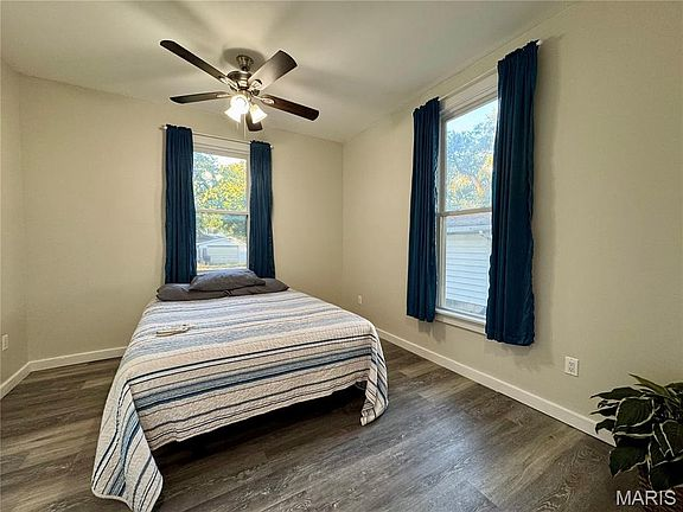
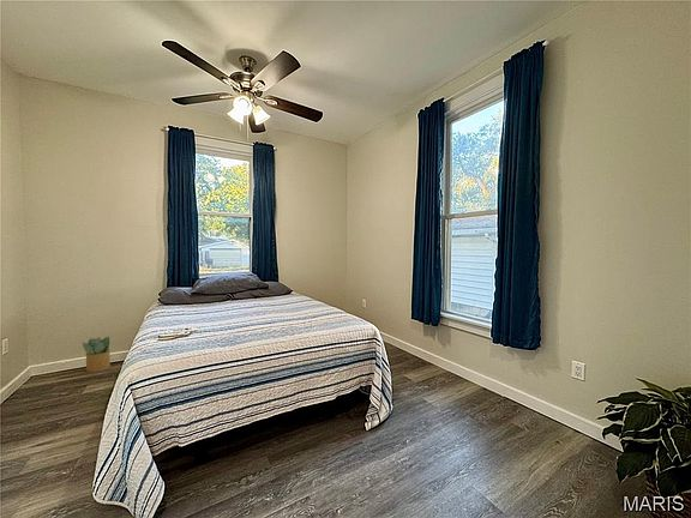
+ potted plant (96, 353)
